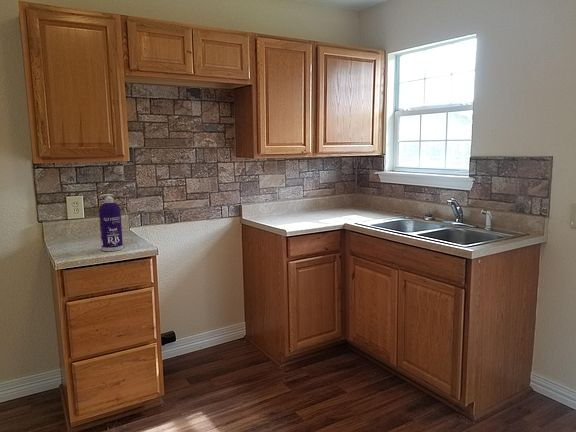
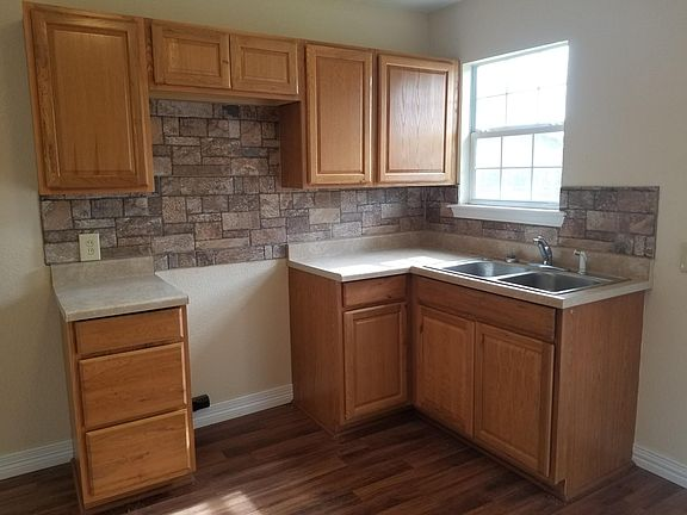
- spray bottle (110, 221)
